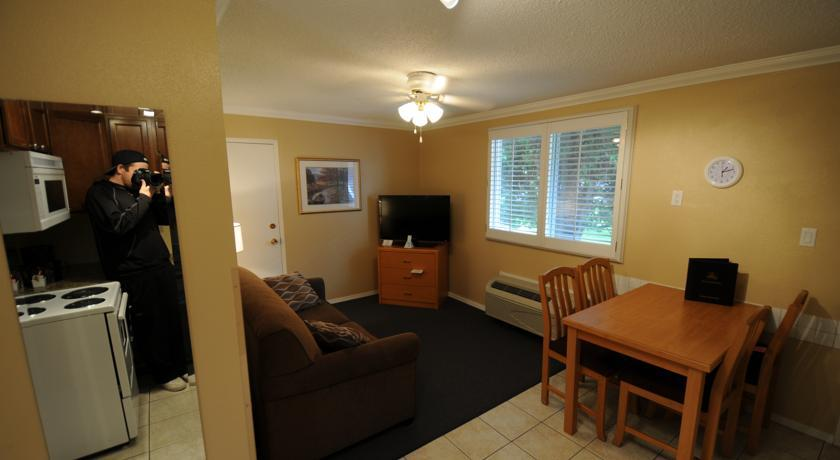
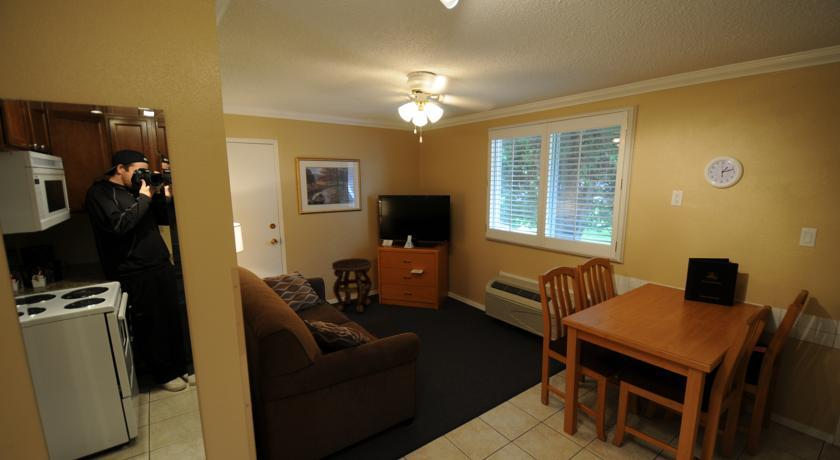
+ side table (352, 283)
